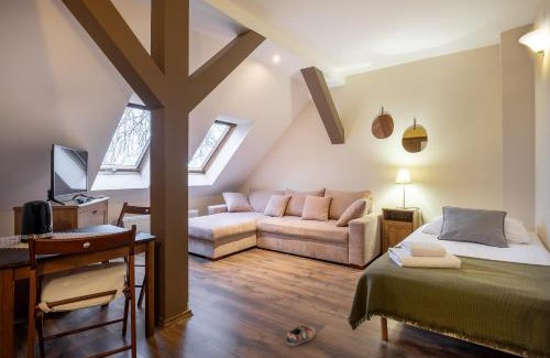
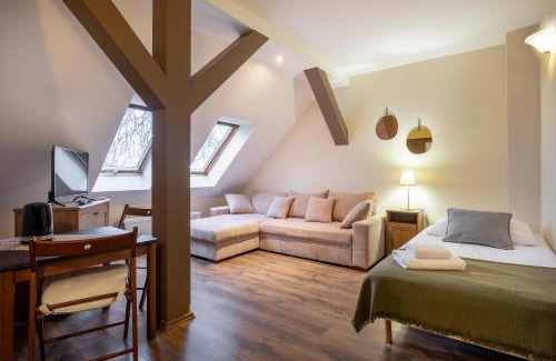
- shoe (301, 333)
